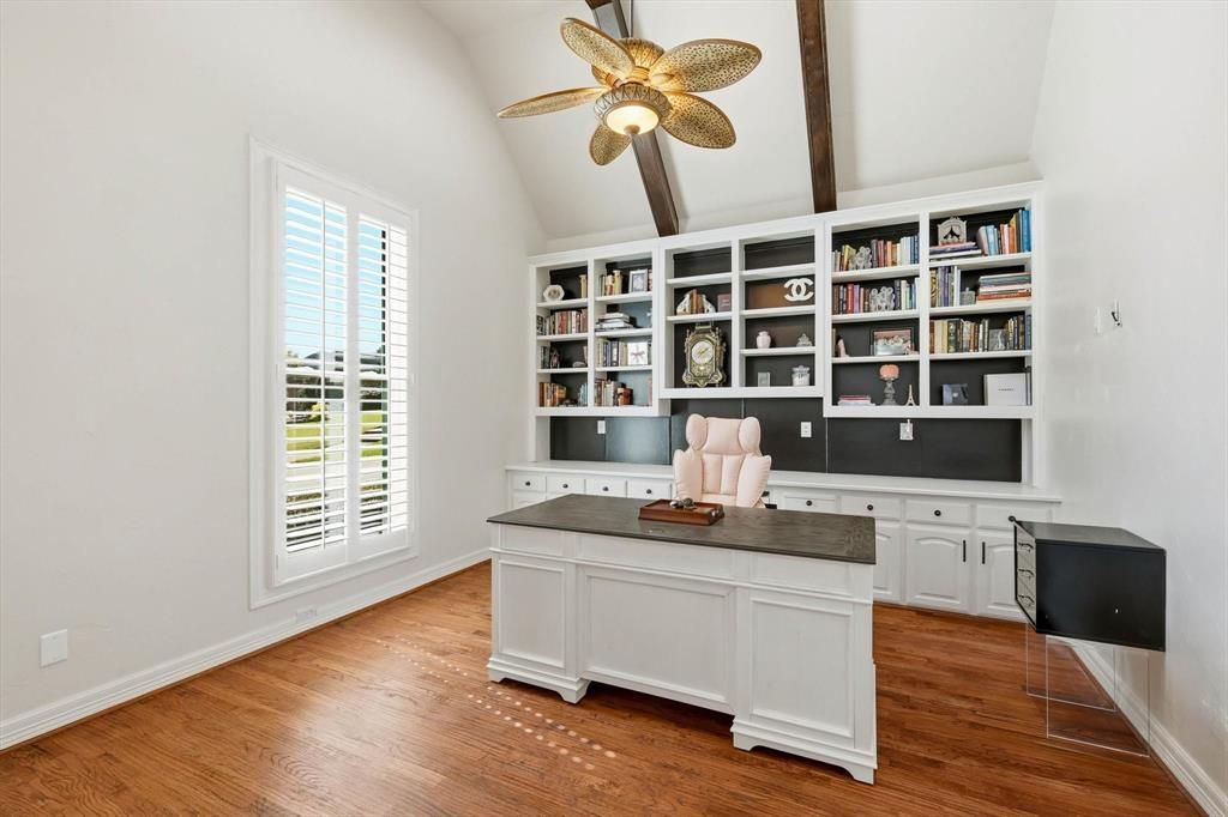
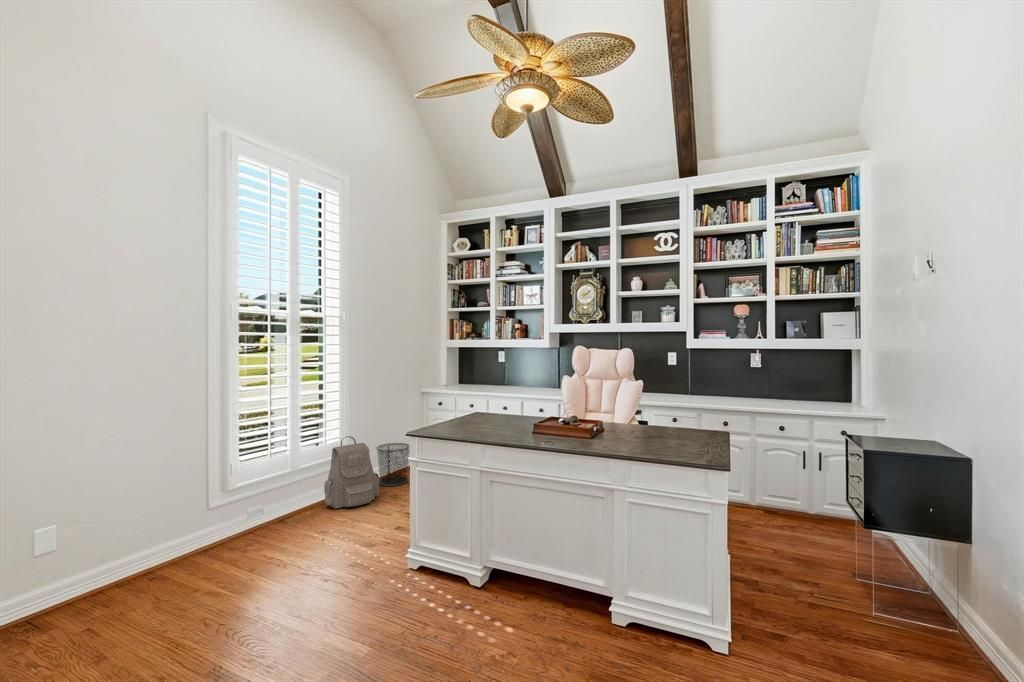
+ waste bin (393, 463)
+ backpack (351, 469)
